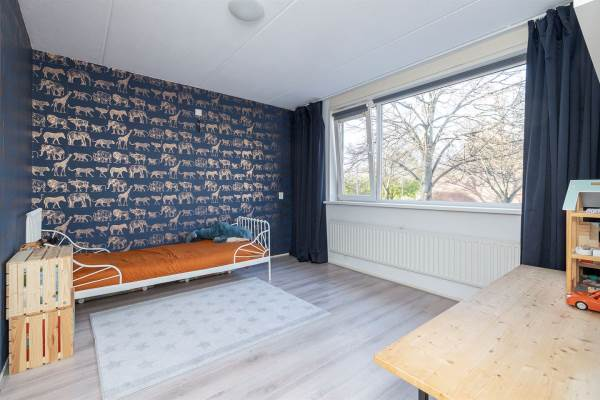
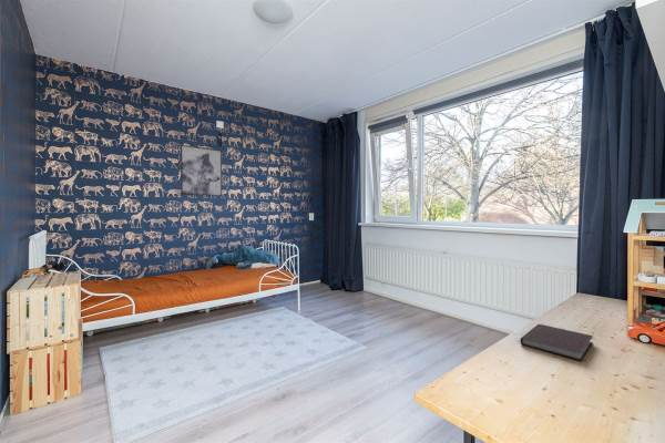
+ notebook (556, 340)
+ wall art (202, 172)
